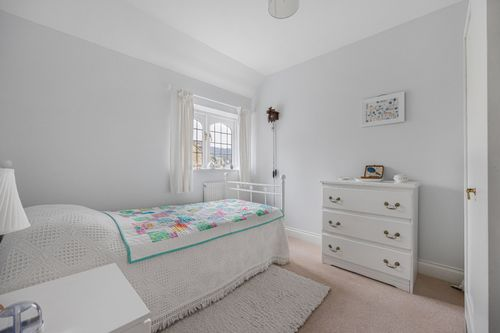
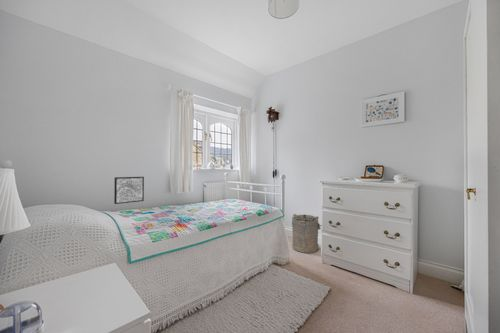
+ laundry hamper (304, 230)
+ wall art (129, 189)
